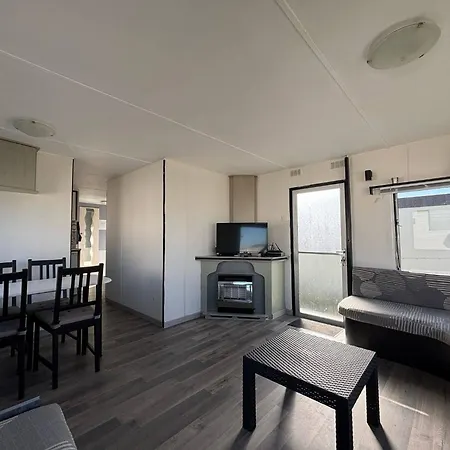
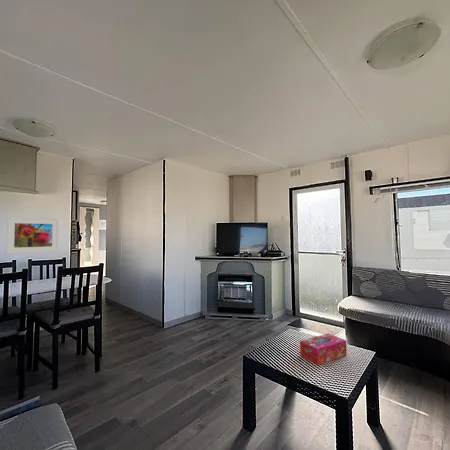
+ tissue box (323, 347)
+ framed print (34, 235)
